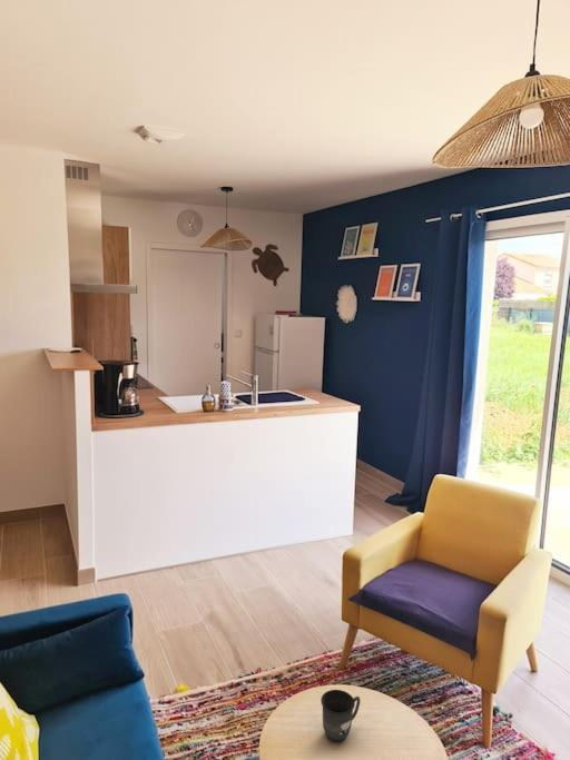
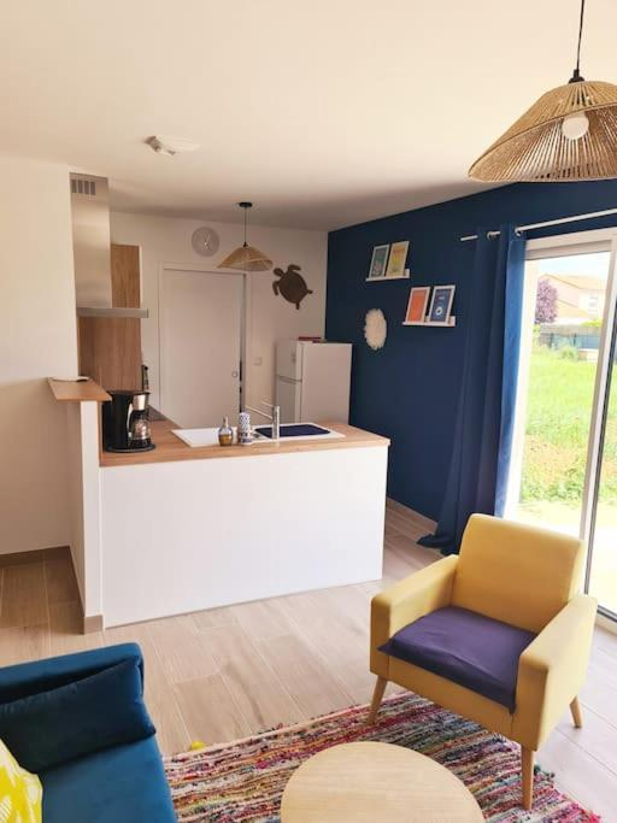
- mug (342, 714)
